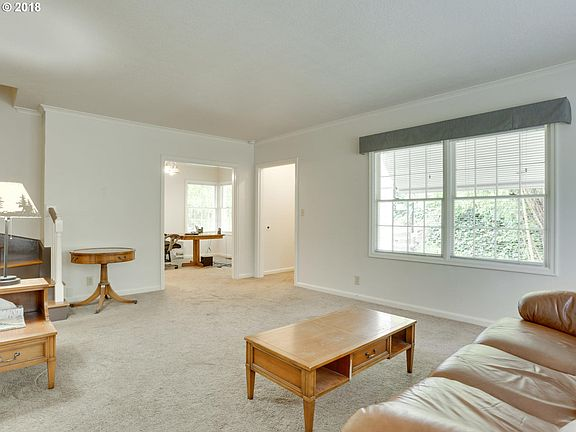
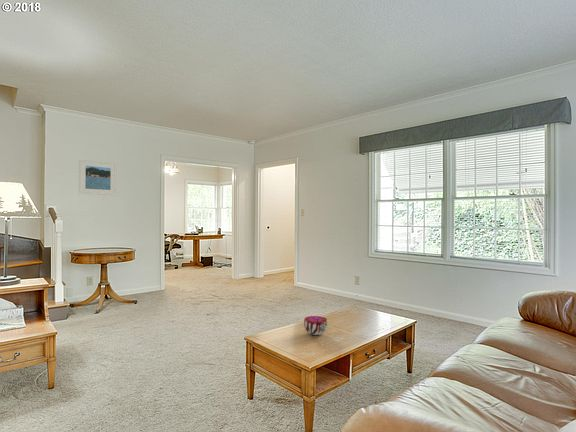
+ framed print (98, 178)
+ decorative bowl (315, 326)
